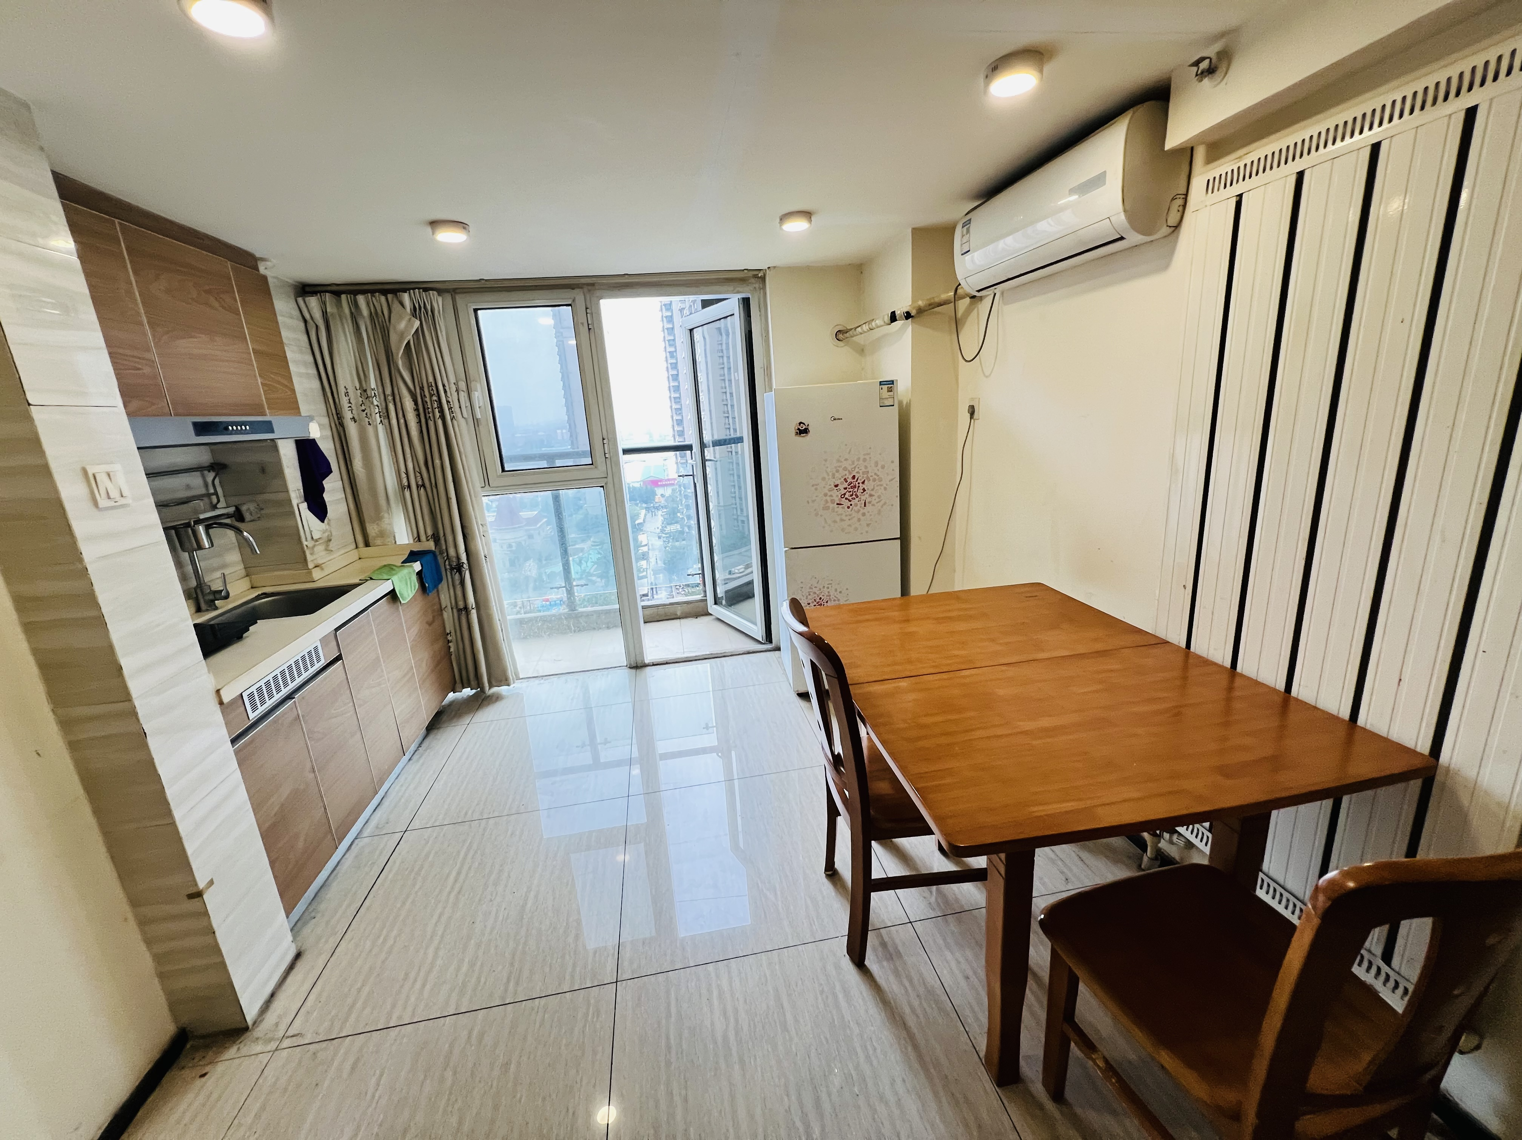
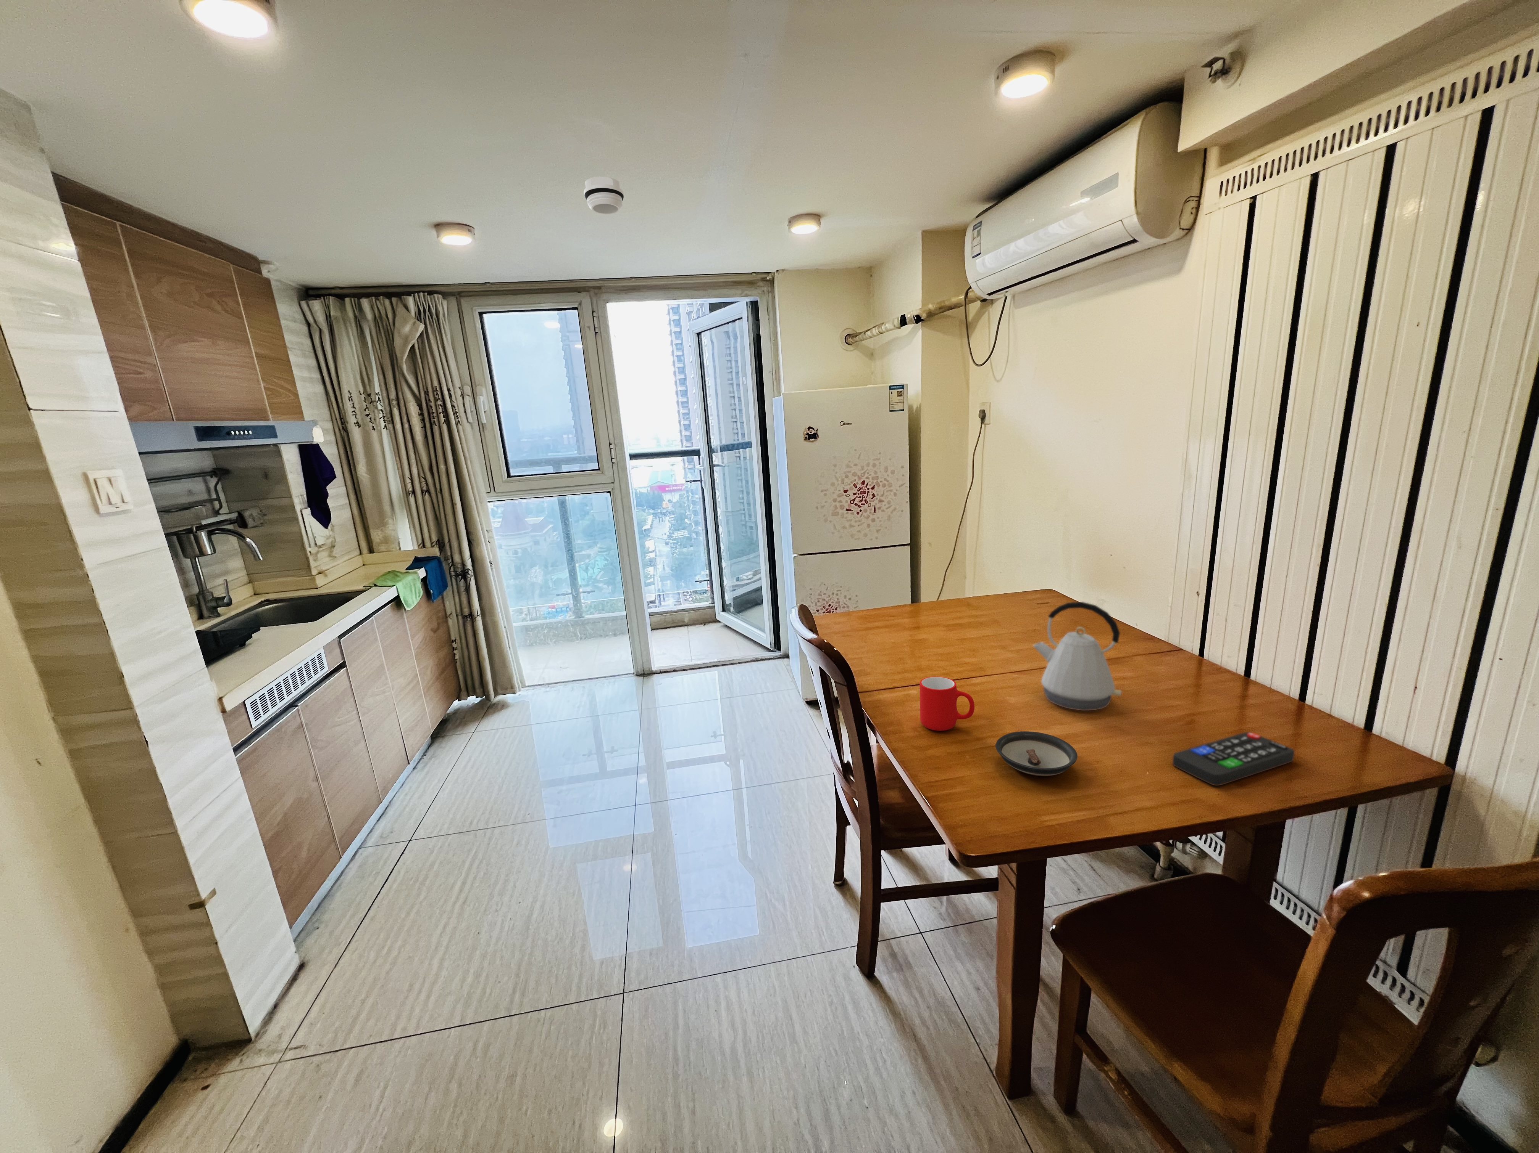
+ remote control (1232, 757)
+ kettle (1076, 652)
+ smoke detector (605, 196)
+ cup (946, 705)
+ saucer (1035, 757)
